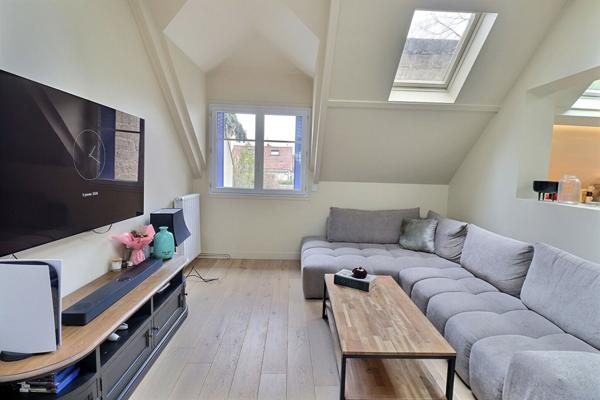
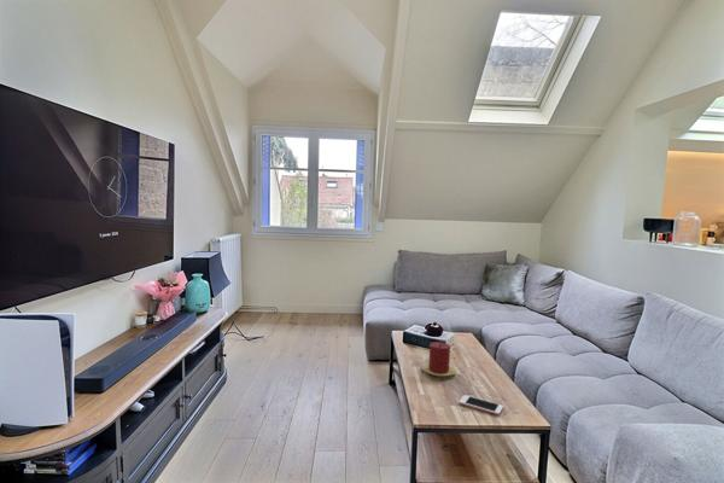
+ cell phone (480, 403)
+ candle (439, 357)
